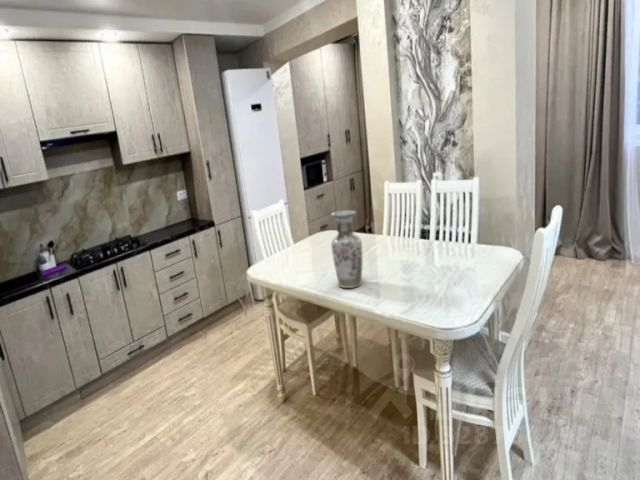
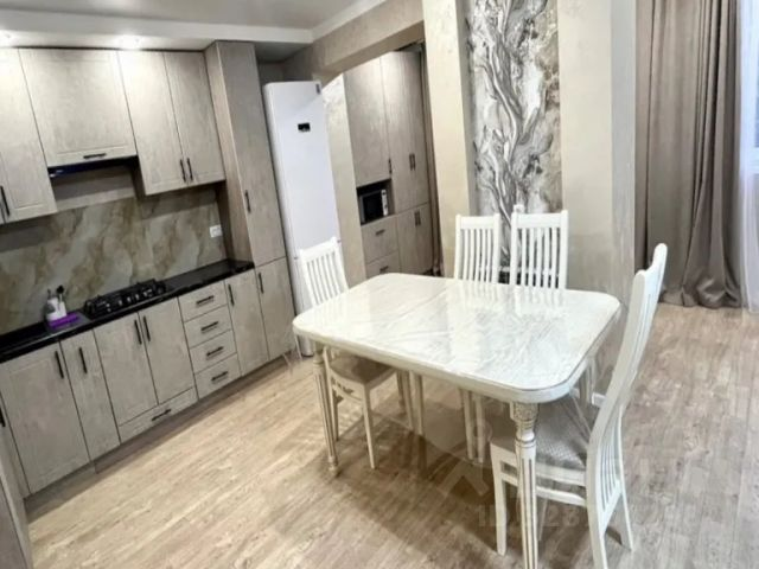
- vase (347, 249)
